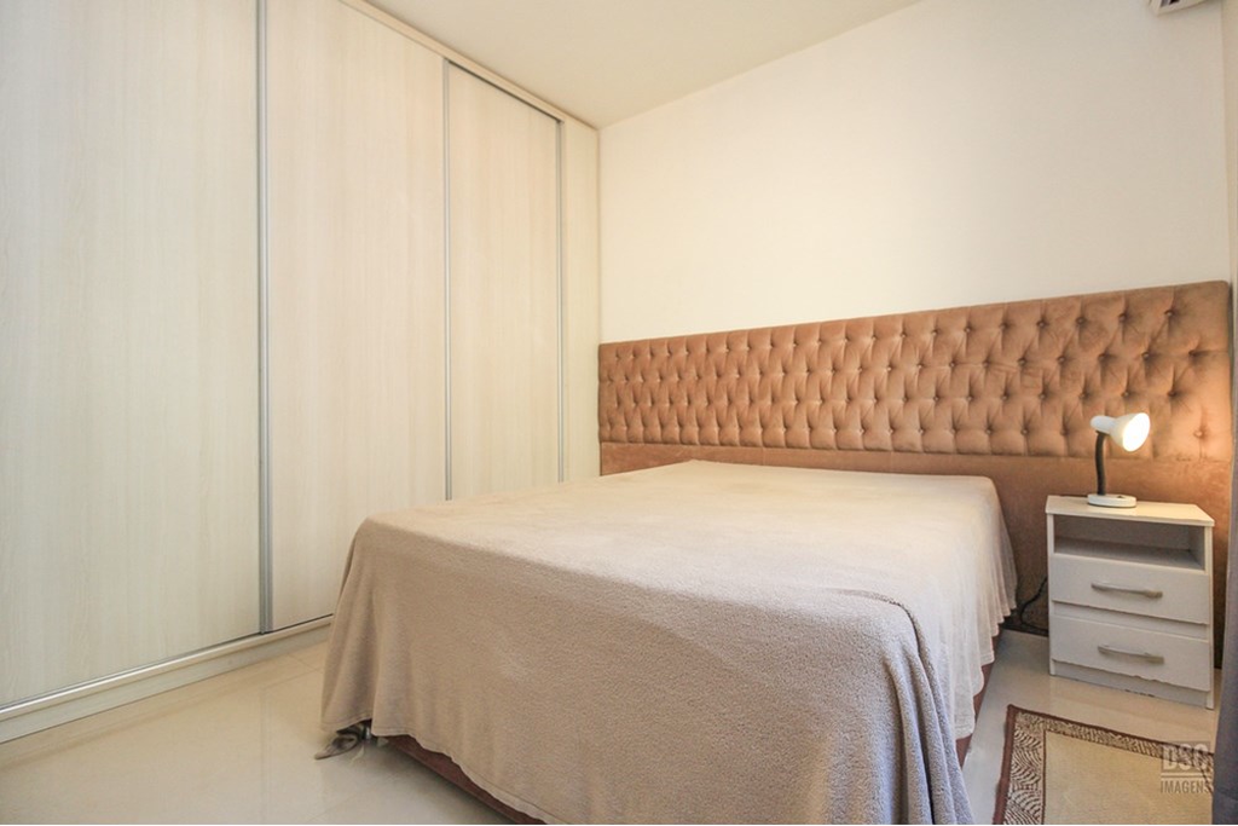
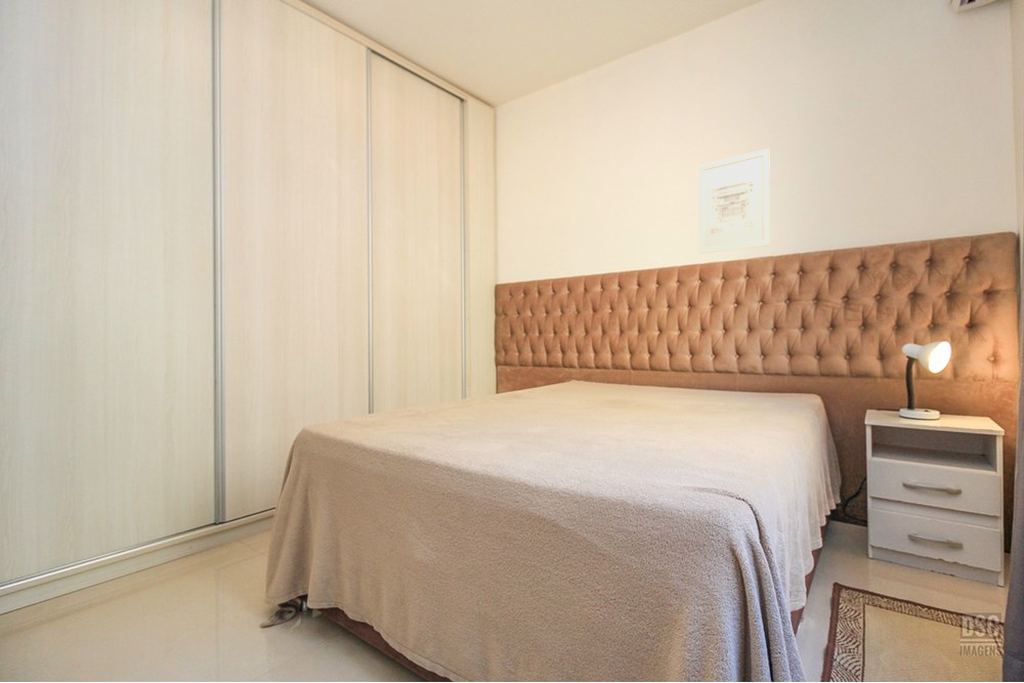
+ wall art (732, 203)
